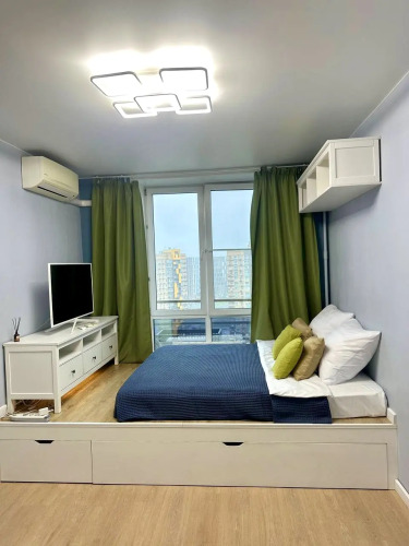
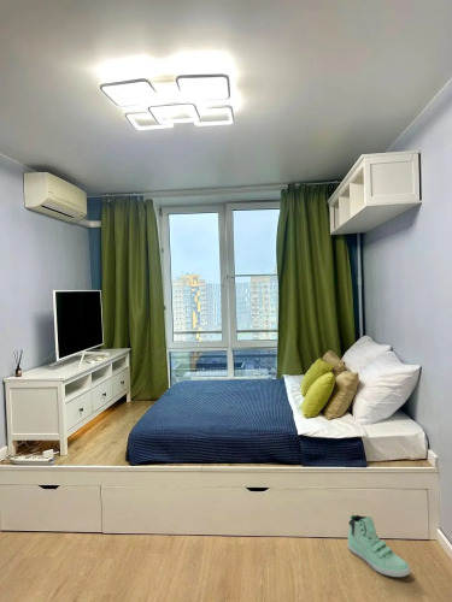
+ sneaker (376, 541)
